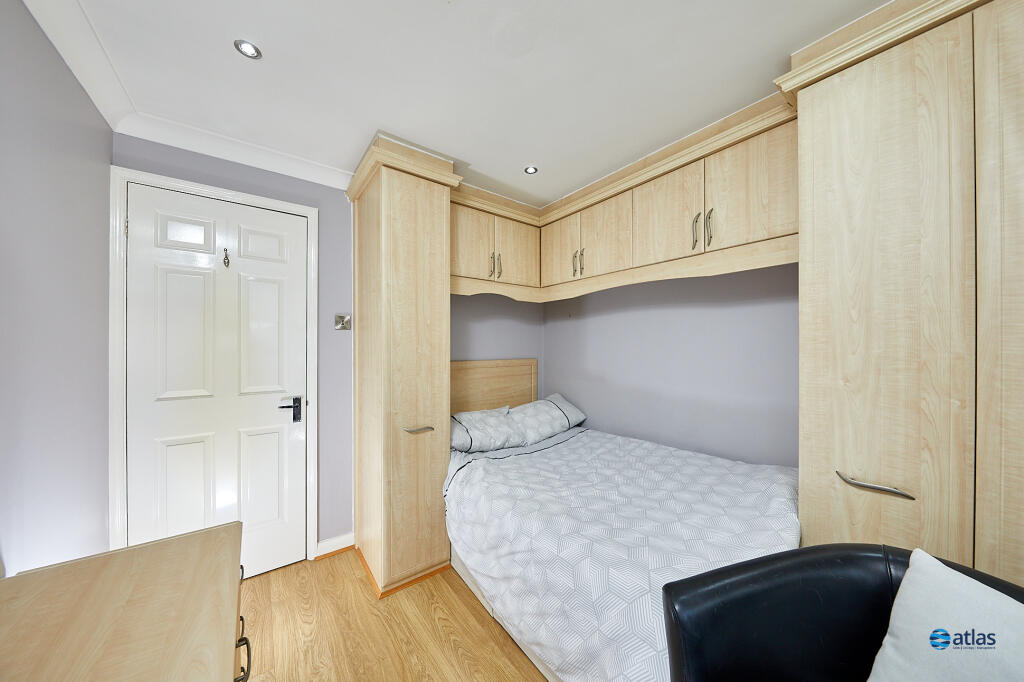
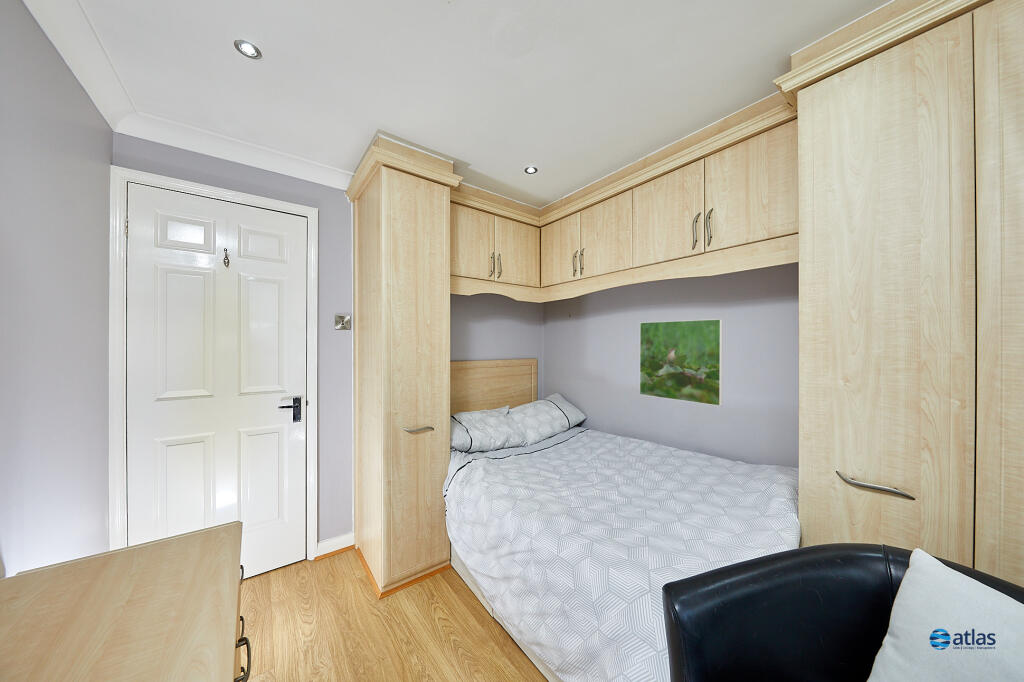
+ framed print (677, 360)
